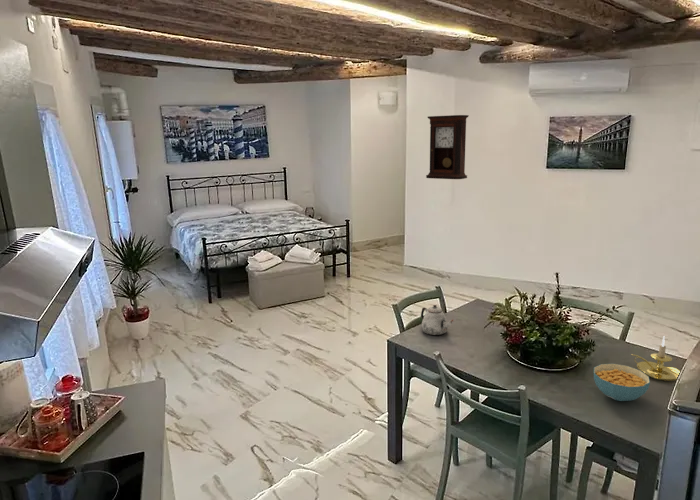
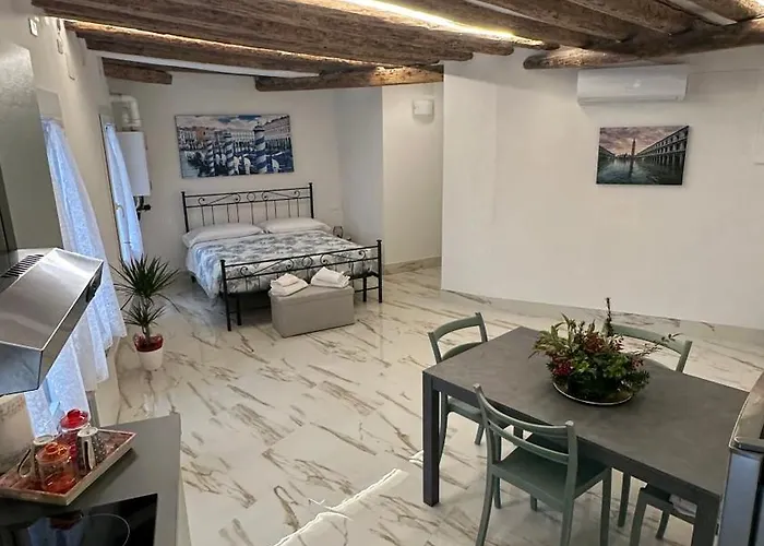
- candle holder (657, 354)
- pendulum clock (445, 147)
- cereal bowl (619, 386)
- teapot (436, 319)
